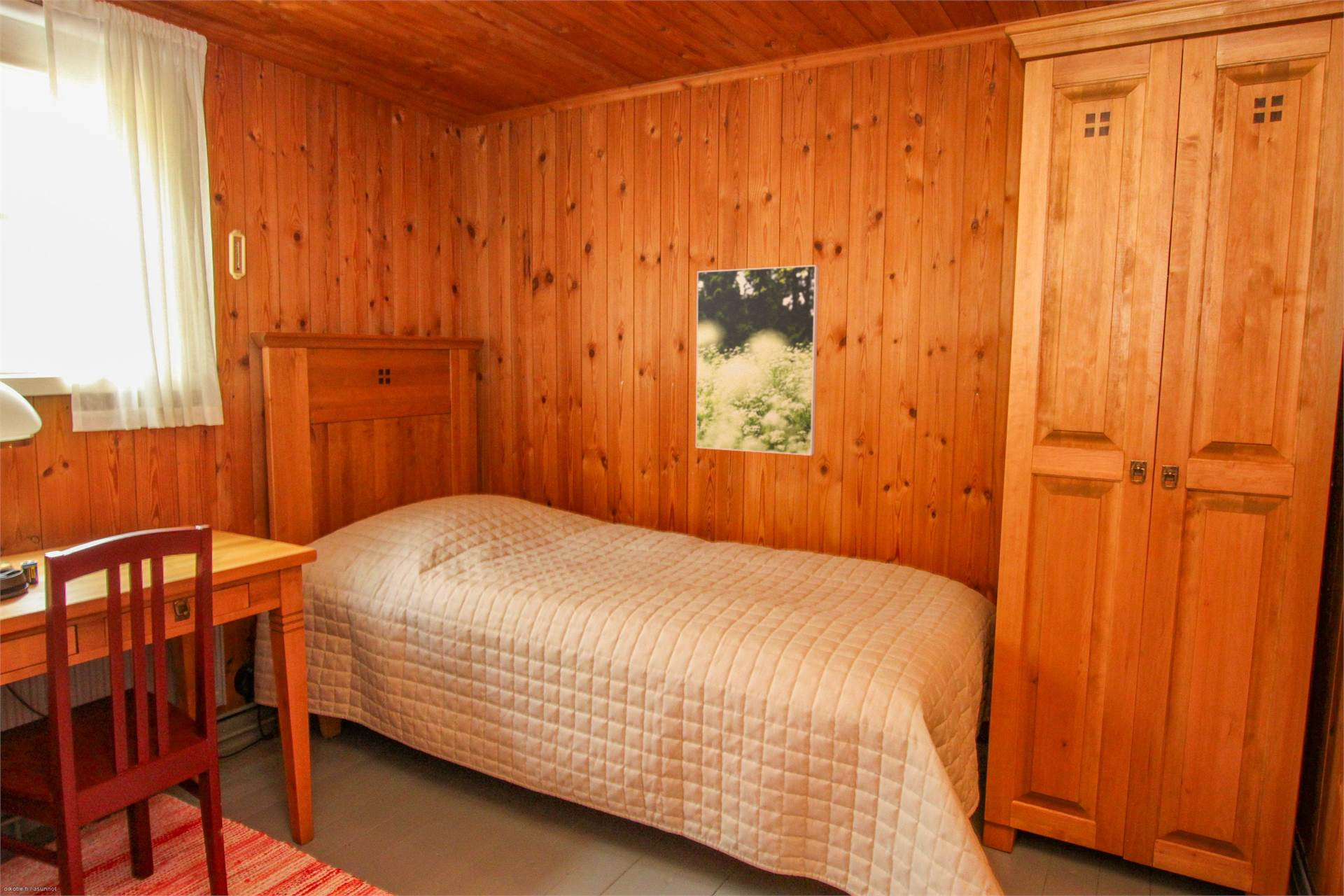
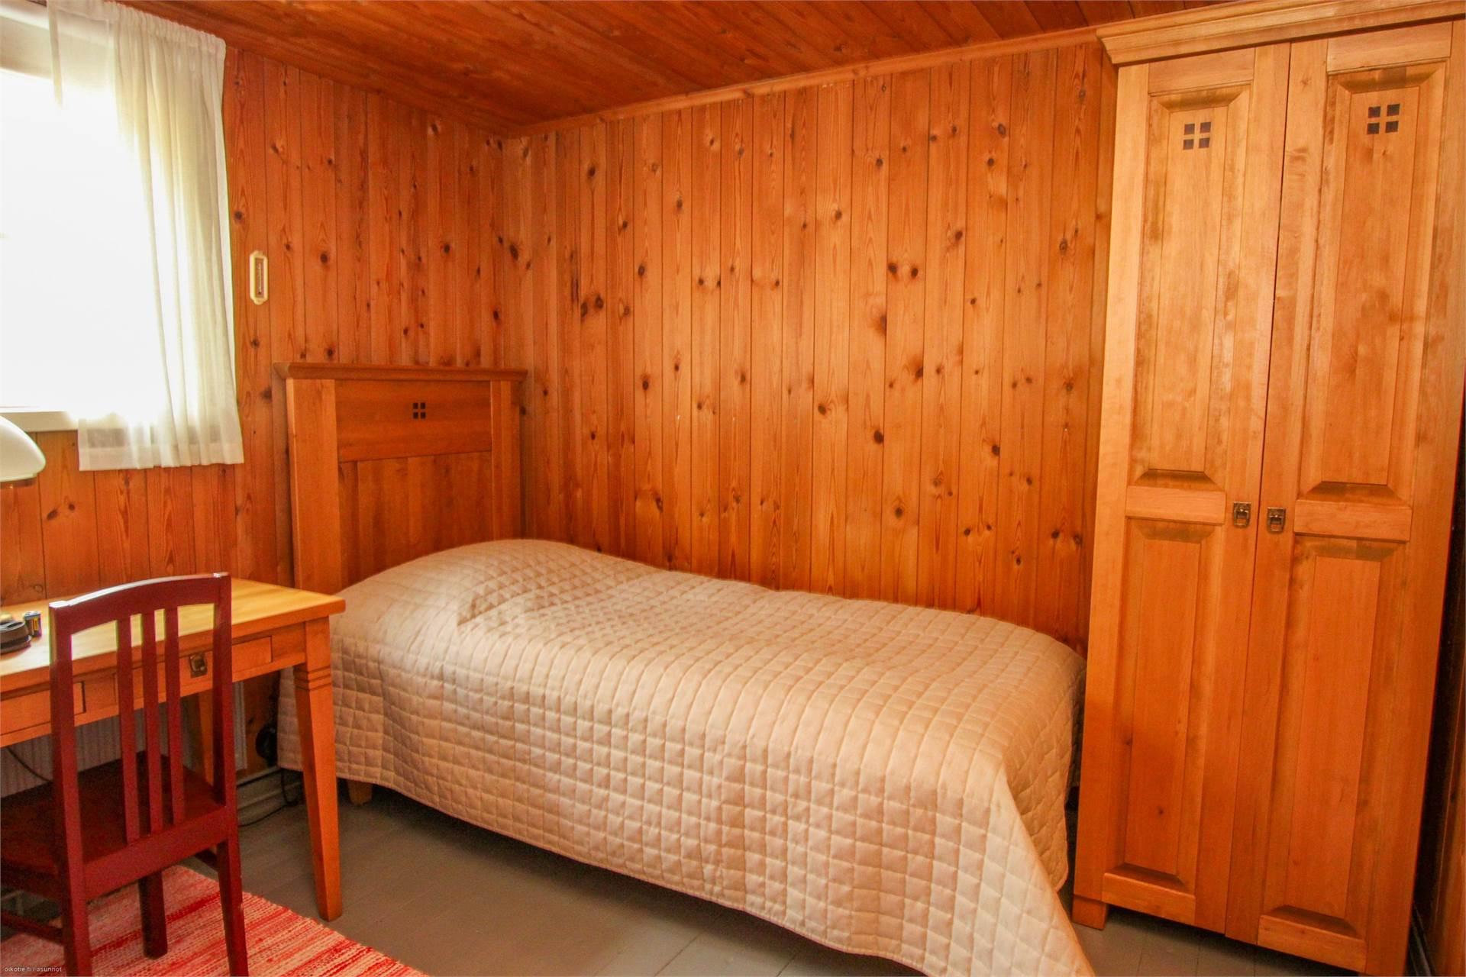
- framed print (754, 360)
